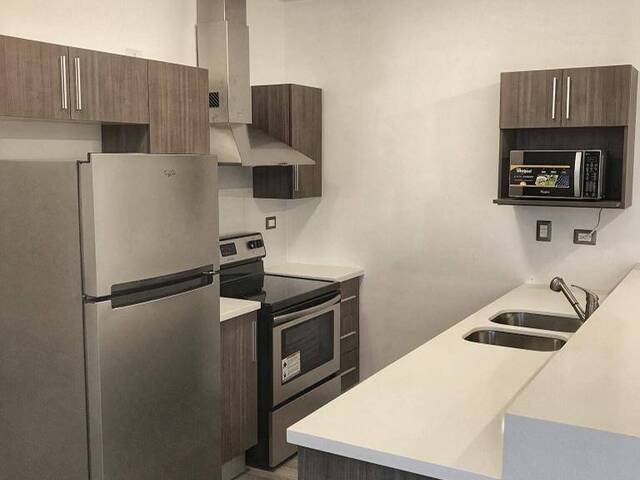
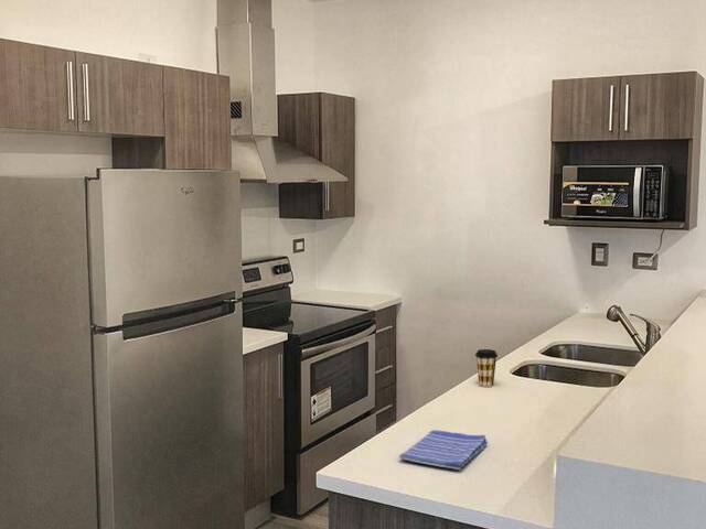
+ dish towel (445, 446)
+ coffee cup (485, 367)
